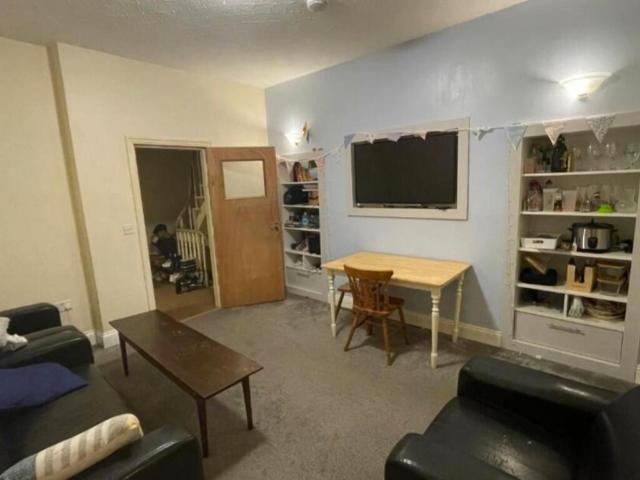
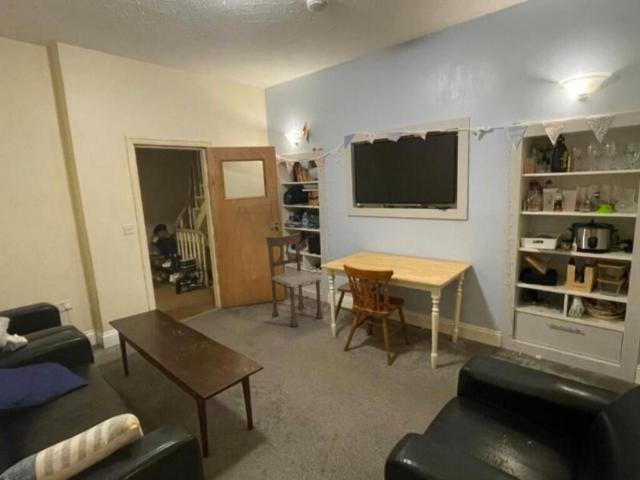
+ dining chair (295, 277)
